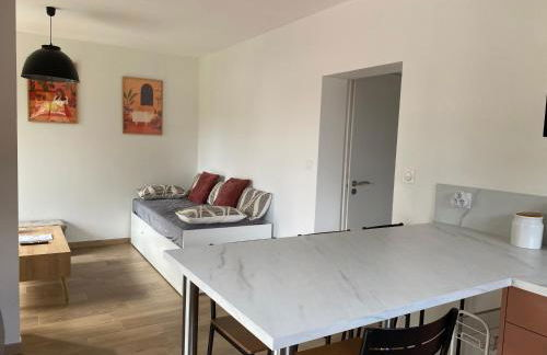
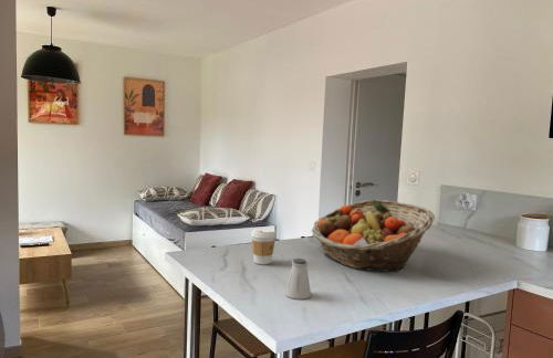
+ saltshaker (299, 276)
+ fruit basket (369, 231)
+ coffee cup (263, 245)
